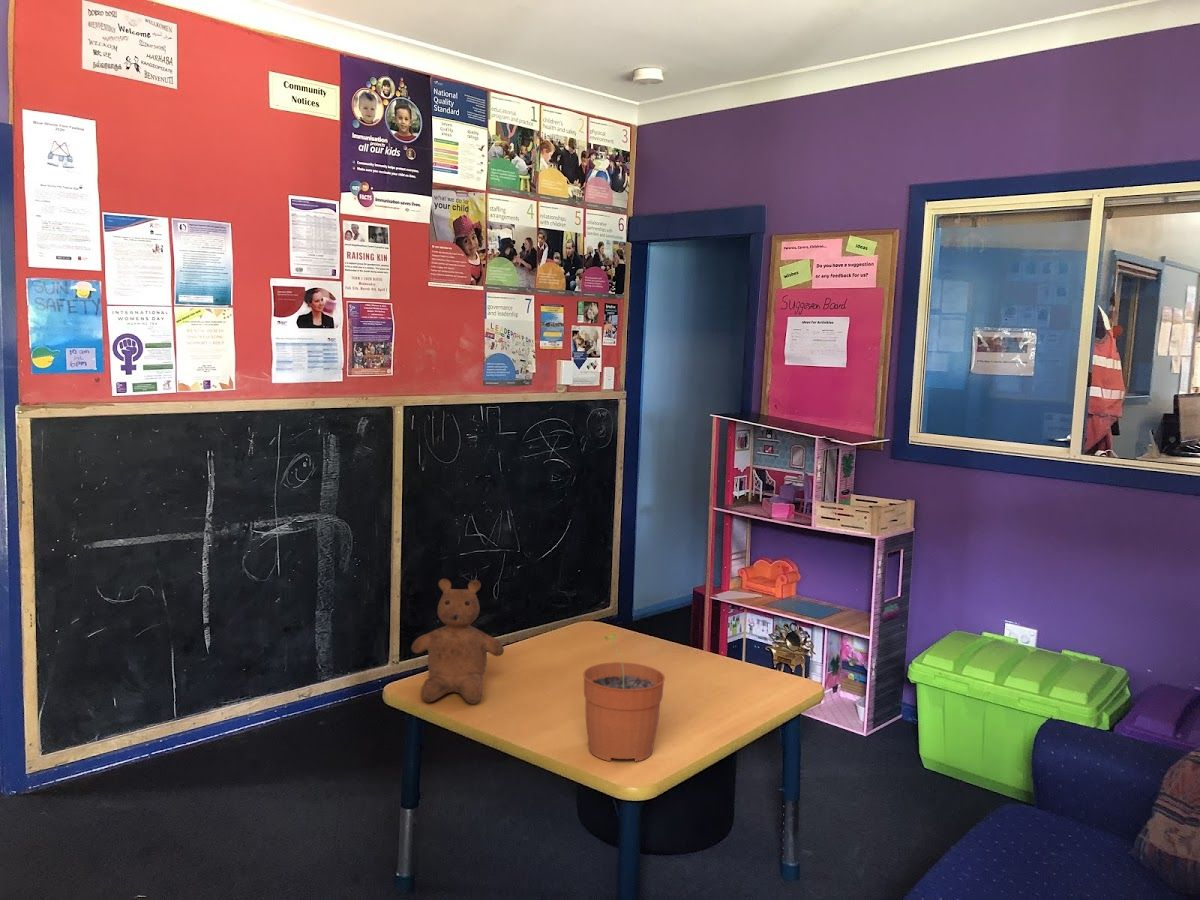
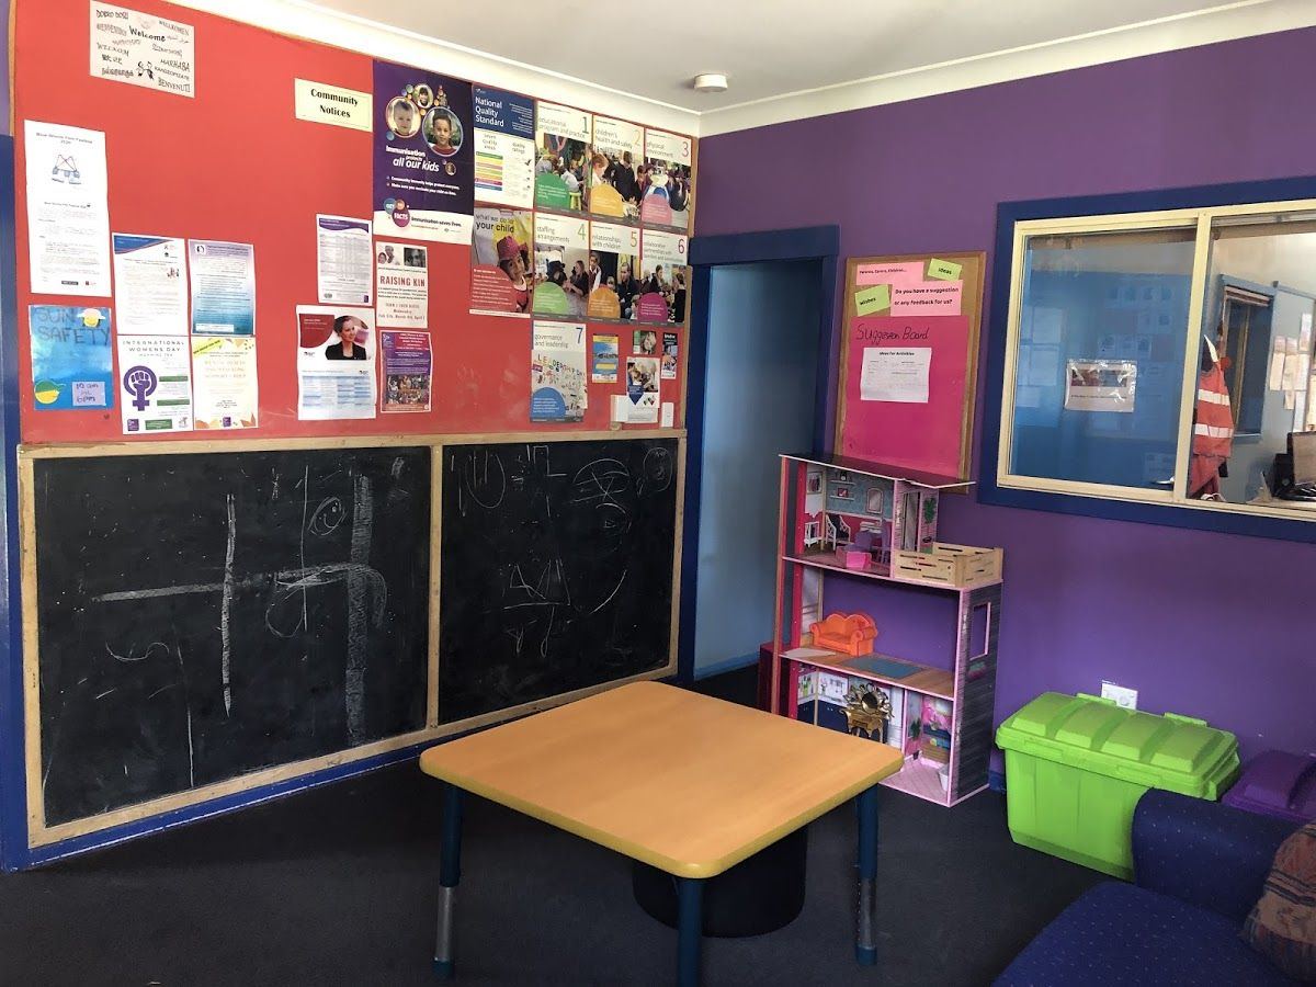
- plant pot (623, 693)
- teddy bear (456, 638)
